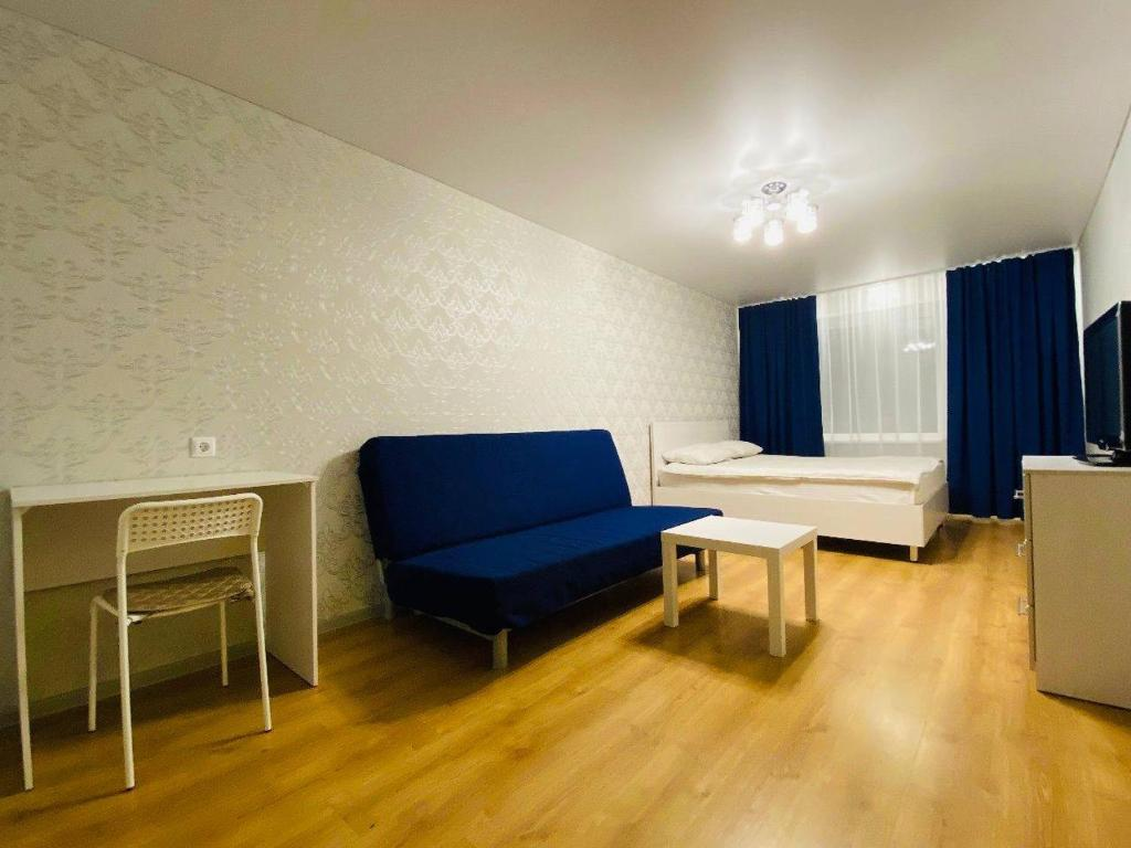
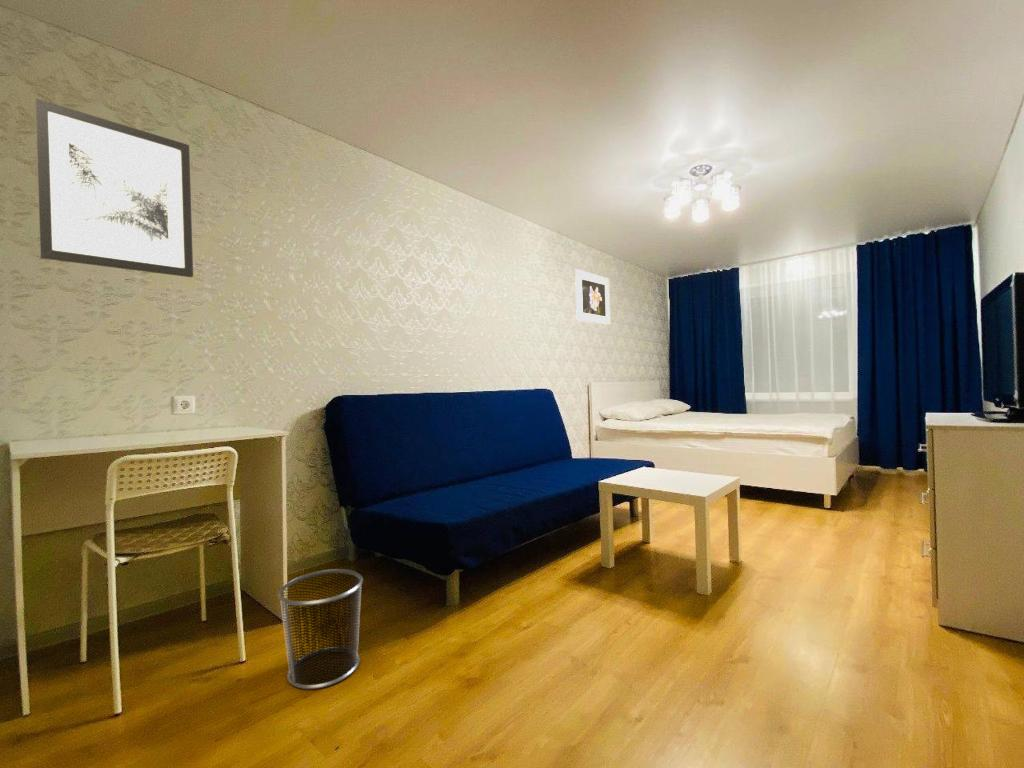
+ wall art (121, 196)
+ waste bin (323, 626)
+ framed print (593, 298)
